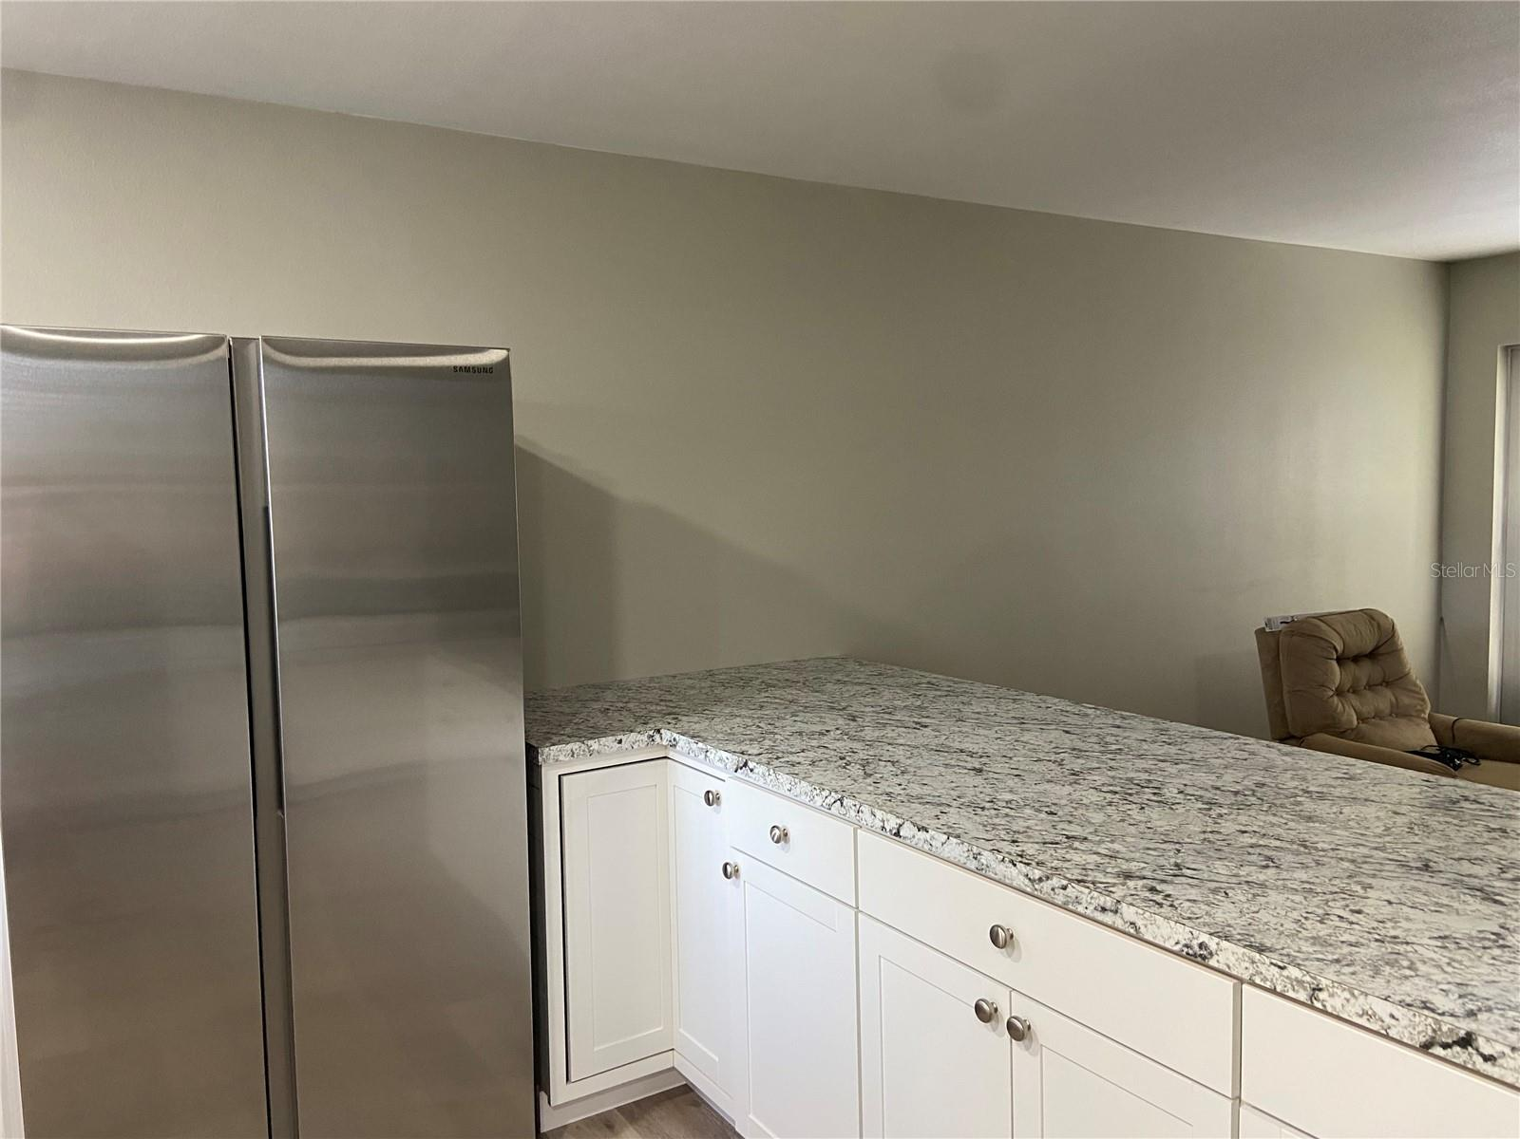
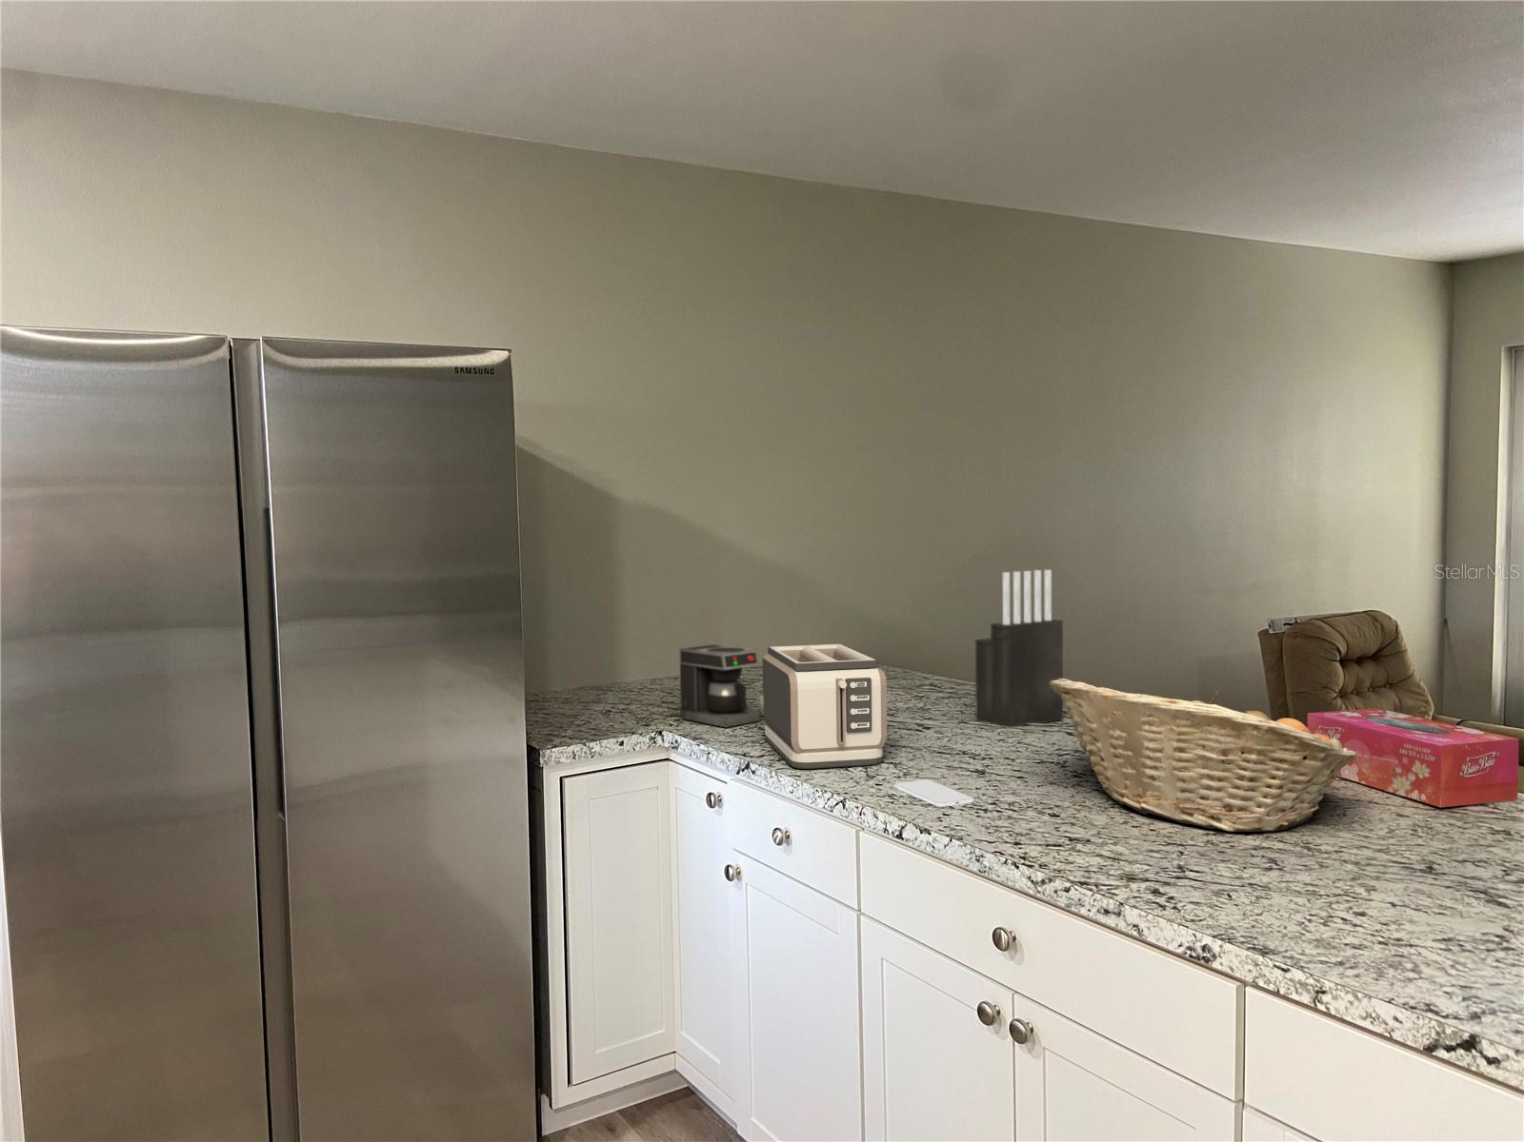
+ coffee maker (755, 666)
+ fruit basket (1192, 741)
+ tissue box (1405, 753)
+ knife block (1015, 645)
+ toaster (821, 702)
+ smartphone (932, 792)
